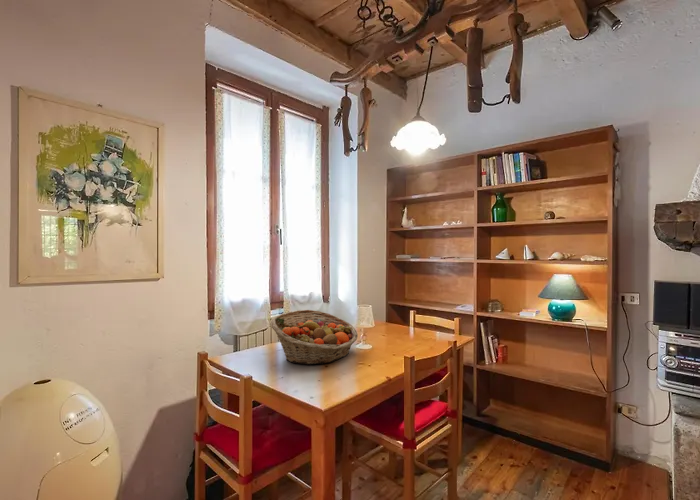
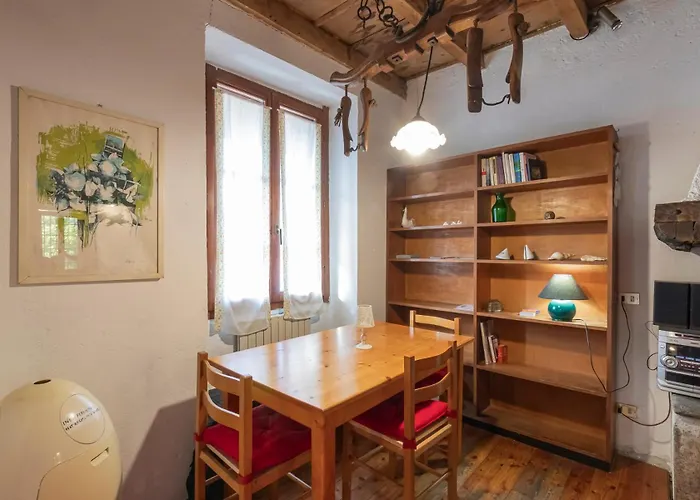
- fruit basket (315, 334)
